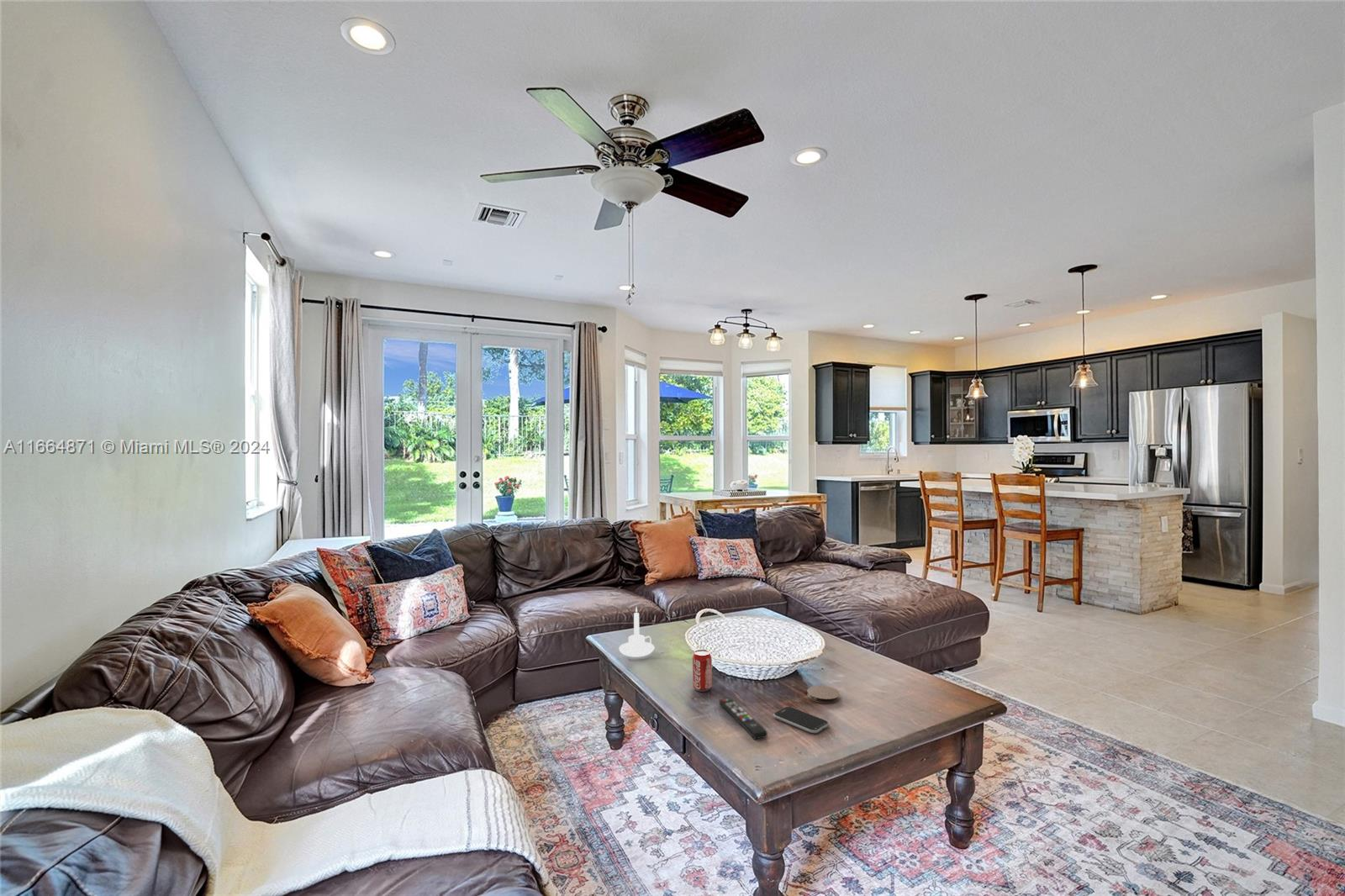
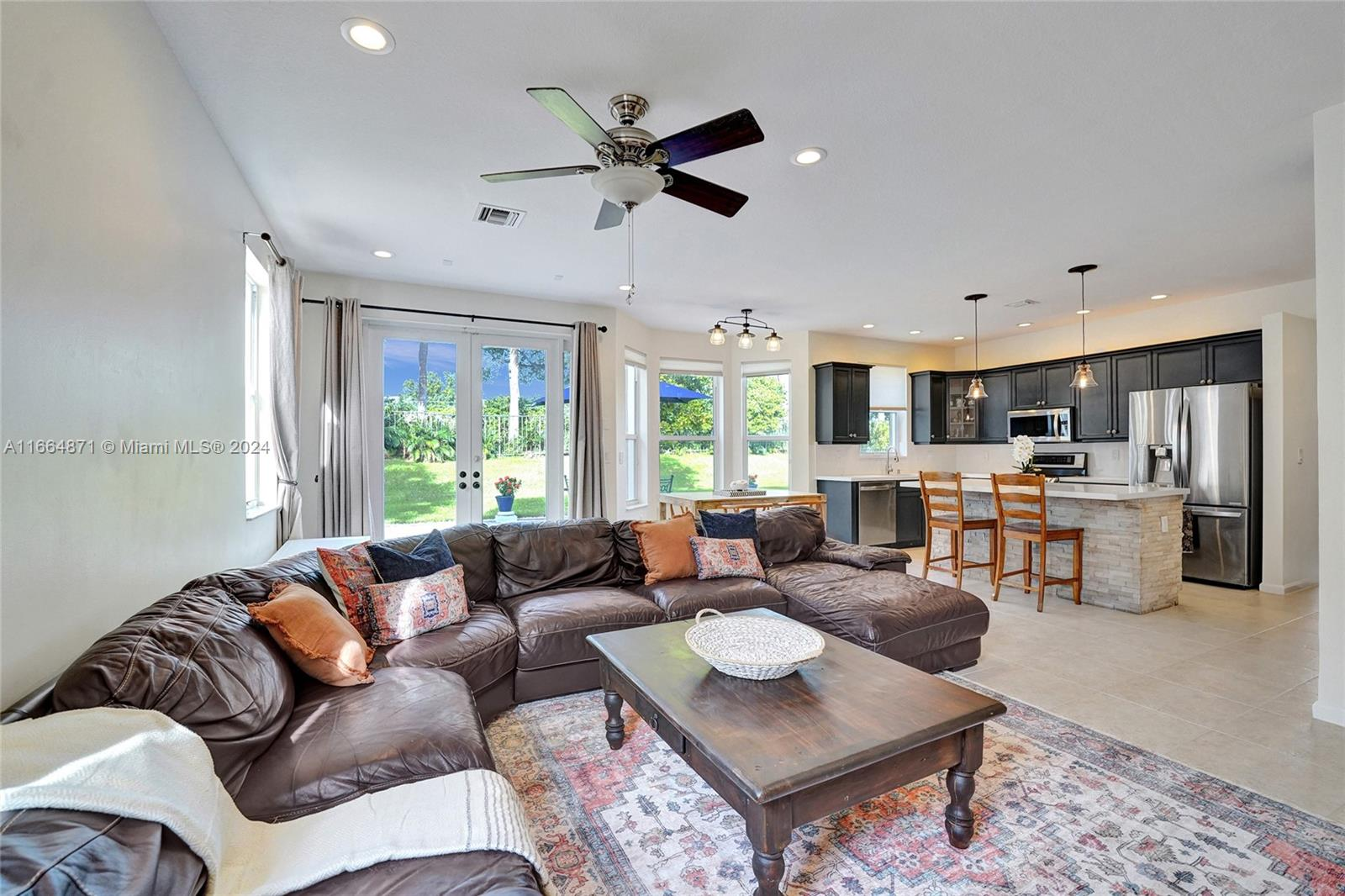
- coaster (823, 694)
- remote control (741, 716)
- beverage can (702, 670)
- smartphone (800, 719)
- candle holder (636, 629)
